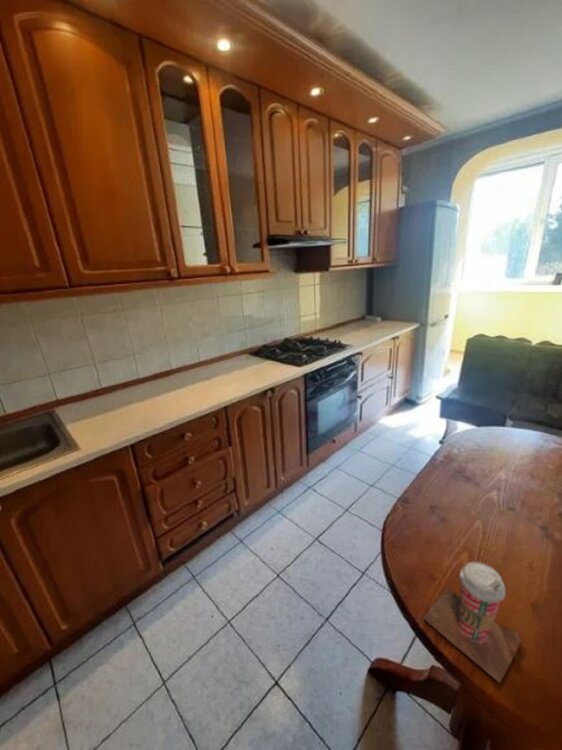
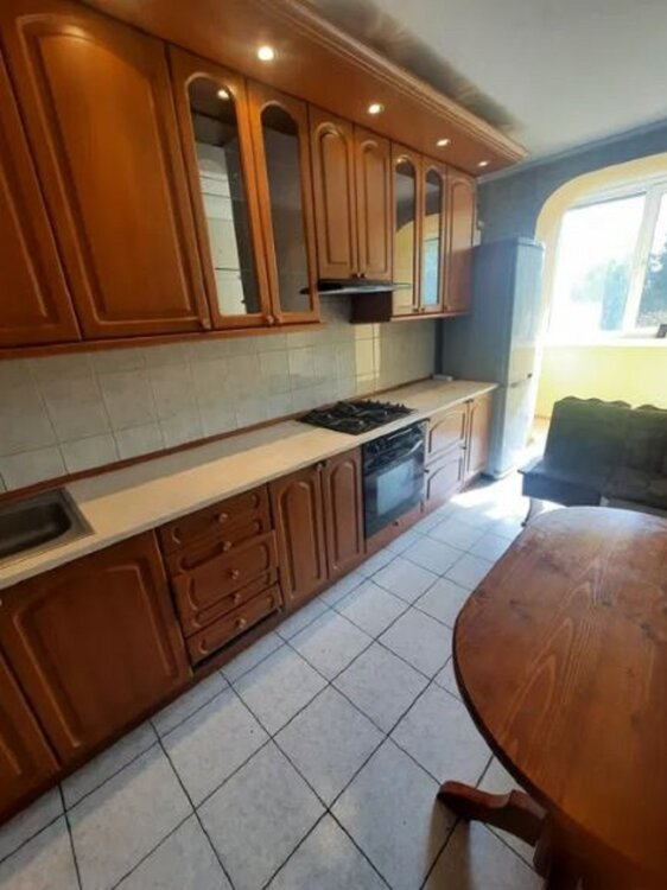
- coffee cup (475, 602)
